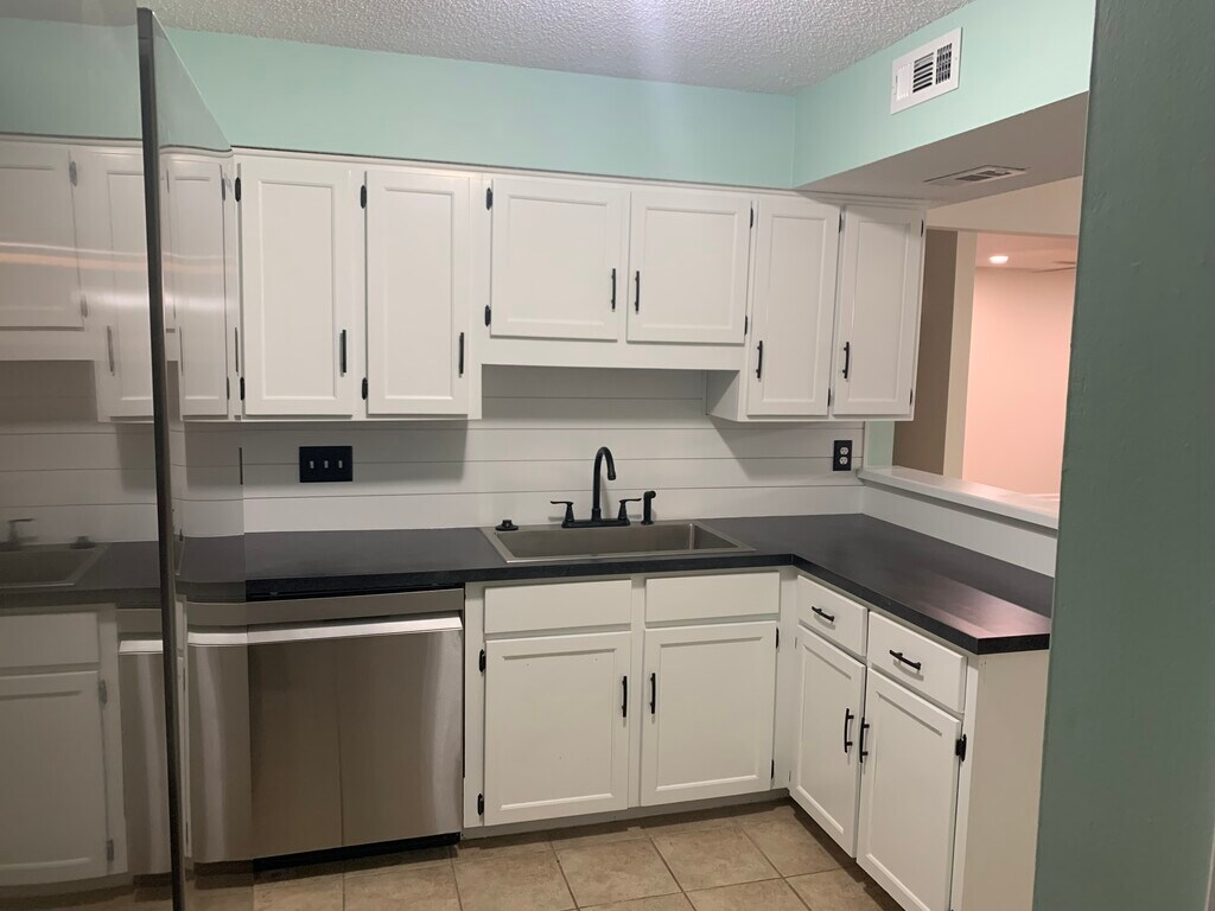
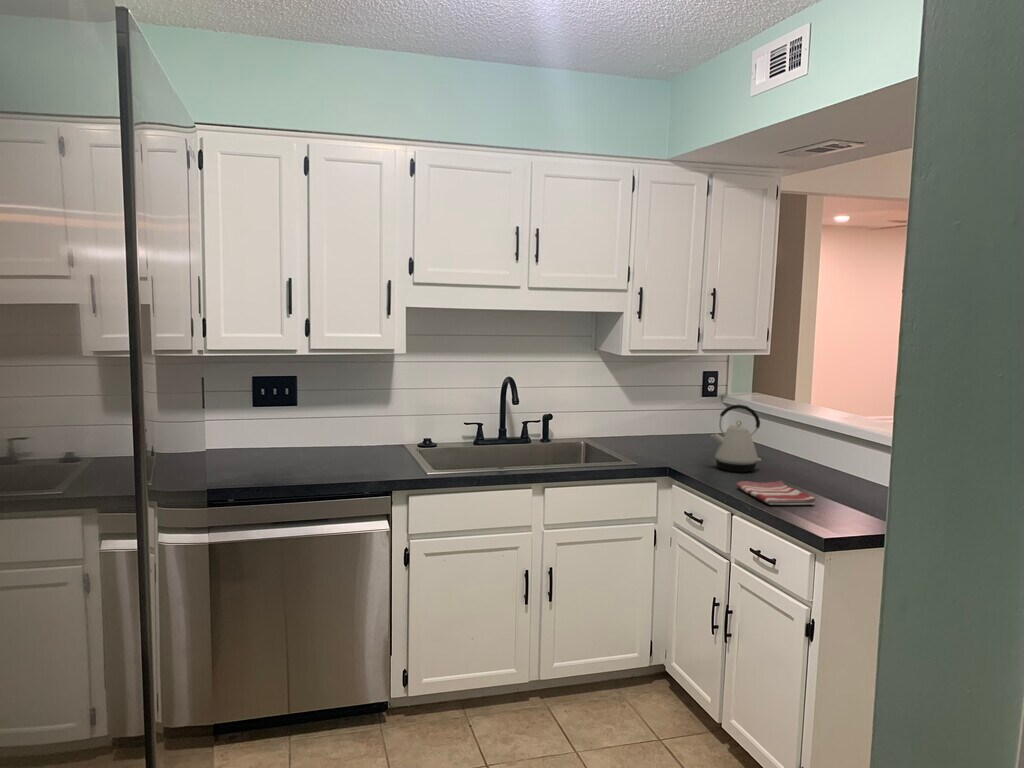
+ kettle (736, 436)
+ dish towel (774, 492)
